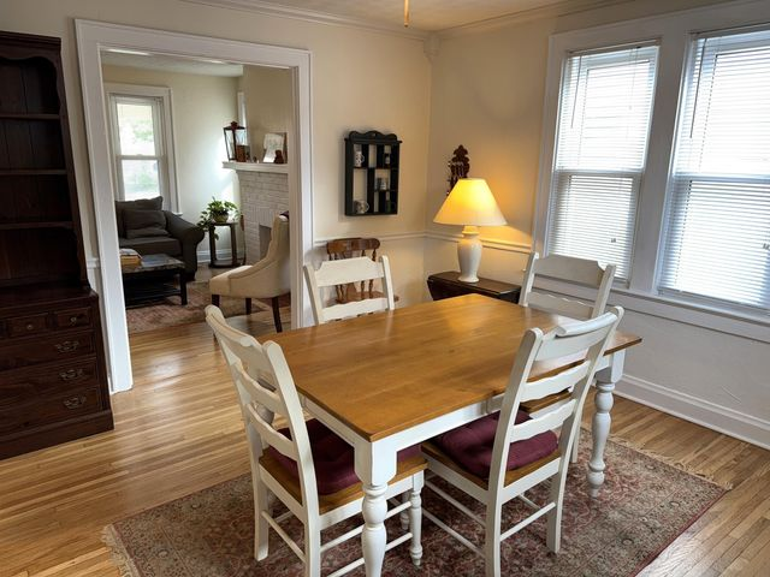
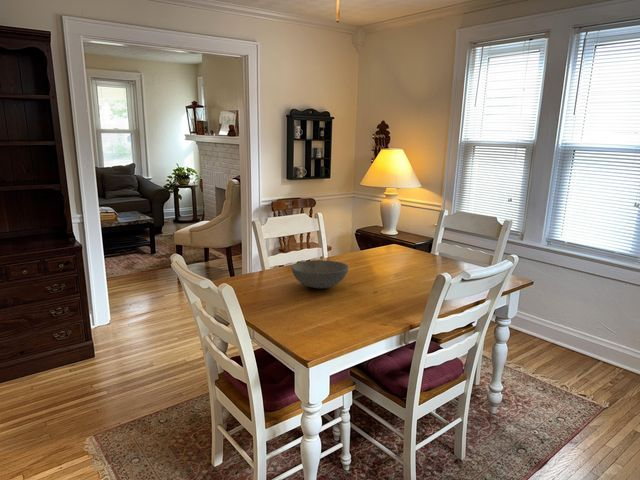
+ bowl (319, 275)
